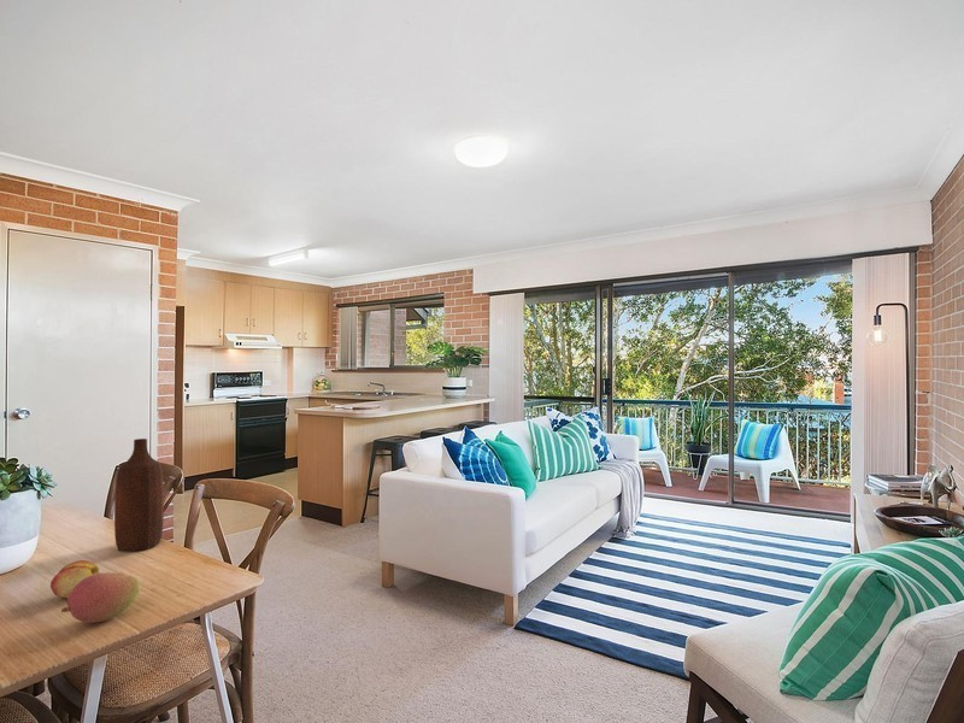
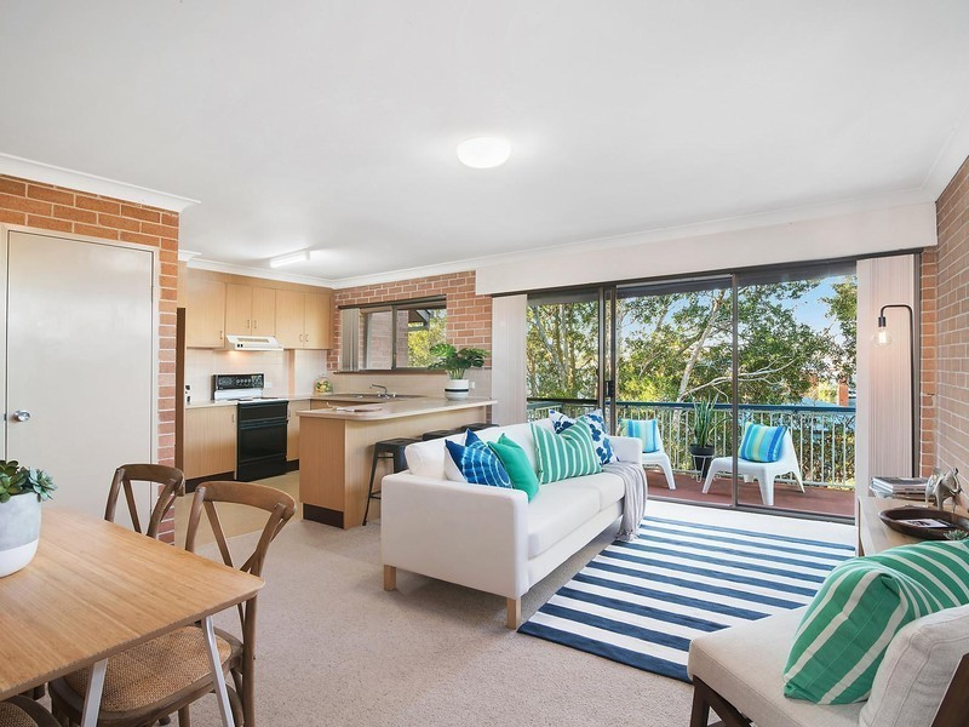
- fruit (101, 595)
- bottle (140, 492)
- fruit (76, 578)
